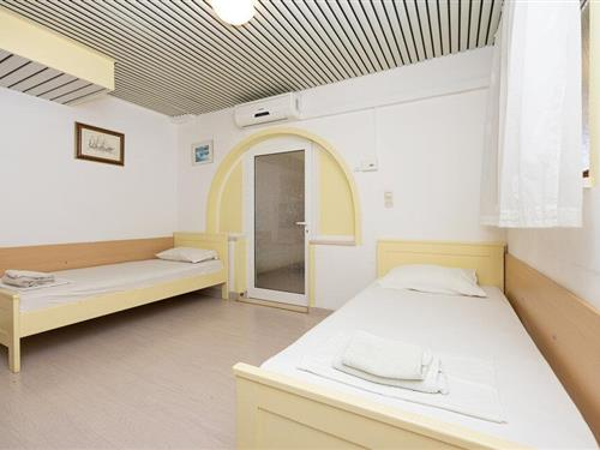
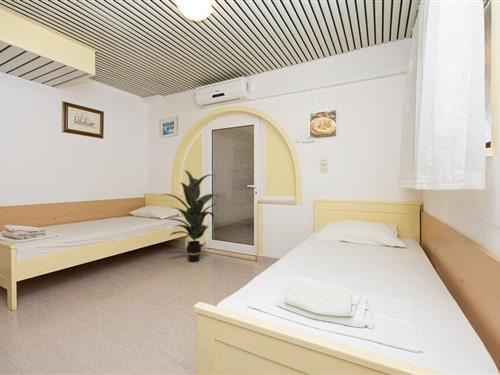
+ indoor plant (192, 214)
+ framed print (323, 124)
